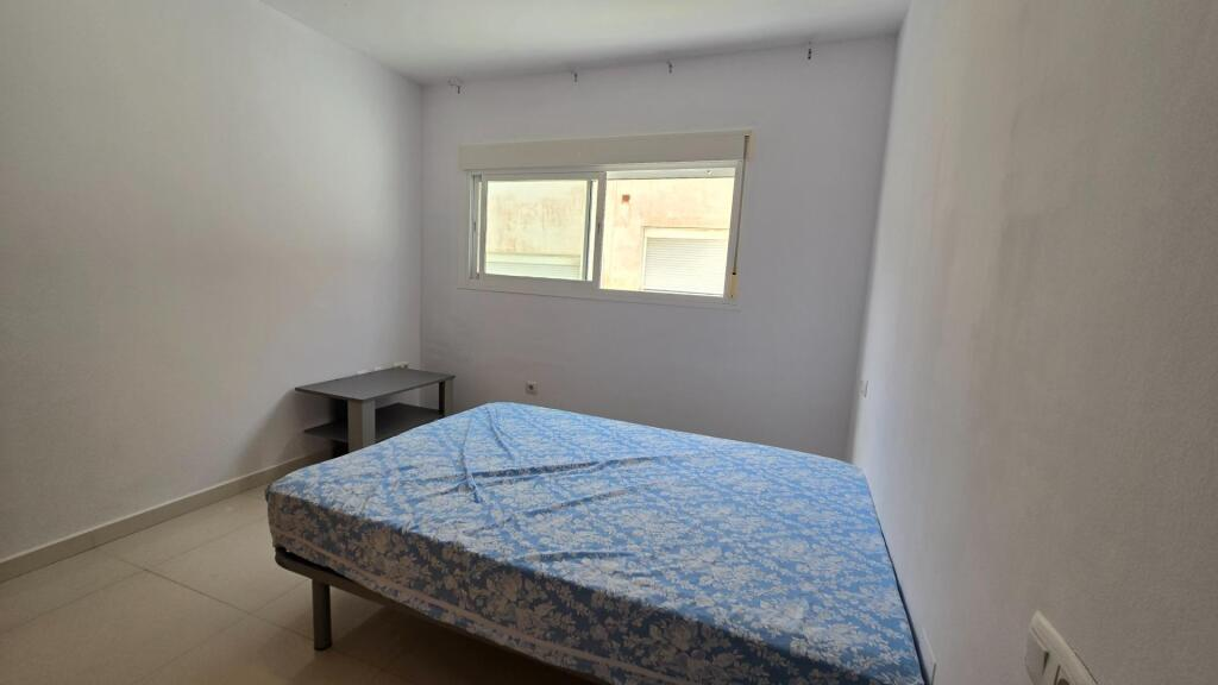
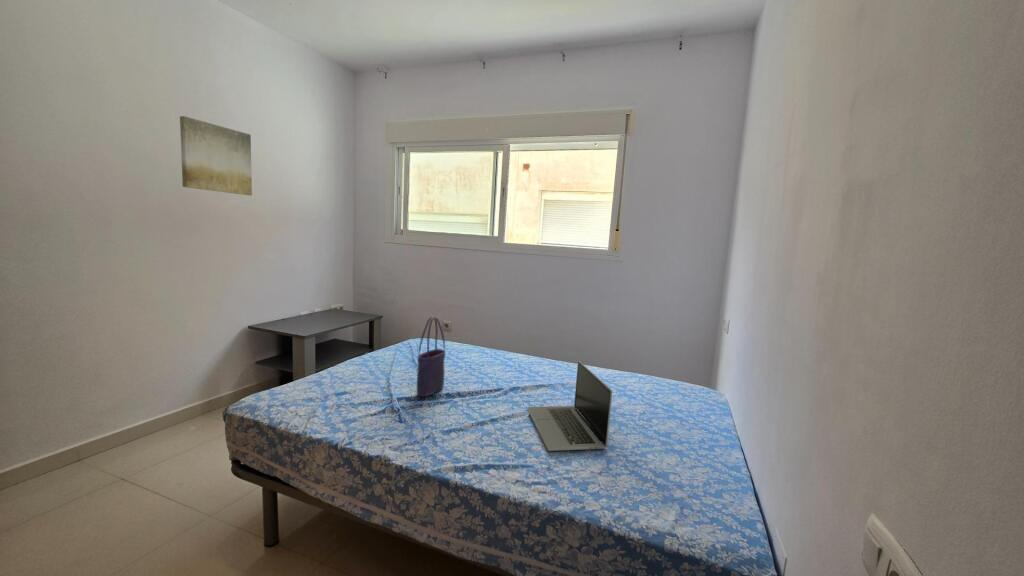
+ wall art (218, 159)
+ laptop (565, 406)
+ tote bag (431, 354)
